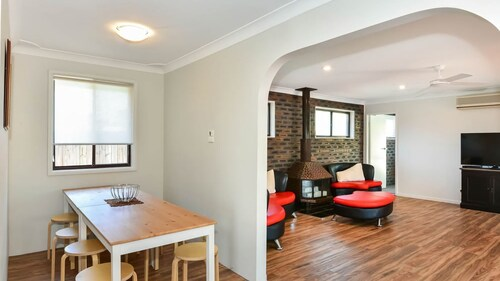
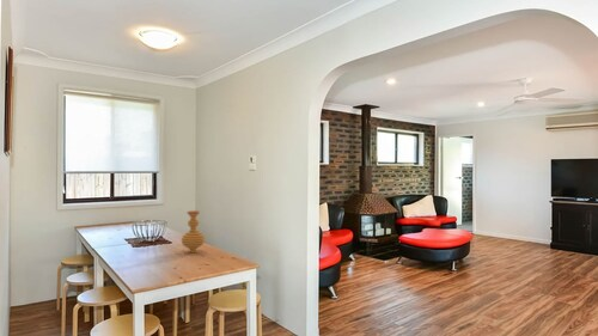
+ vase (193, 231)
